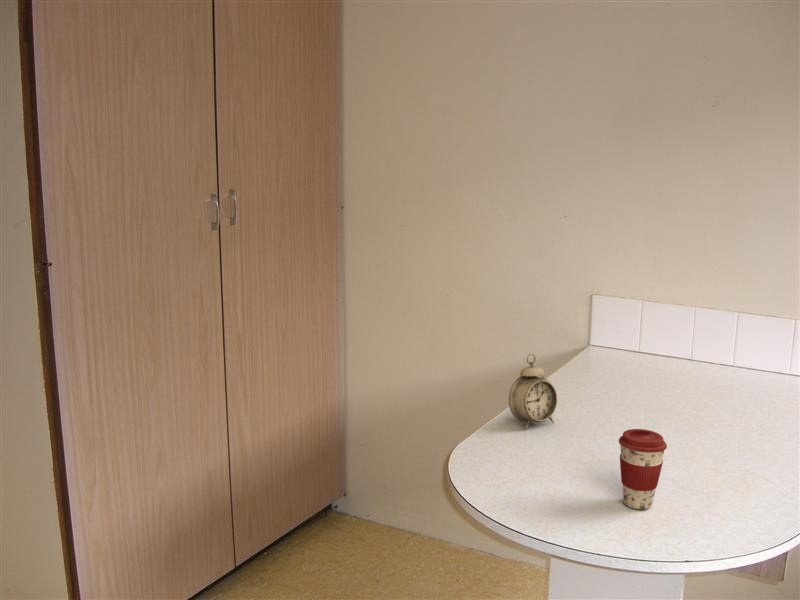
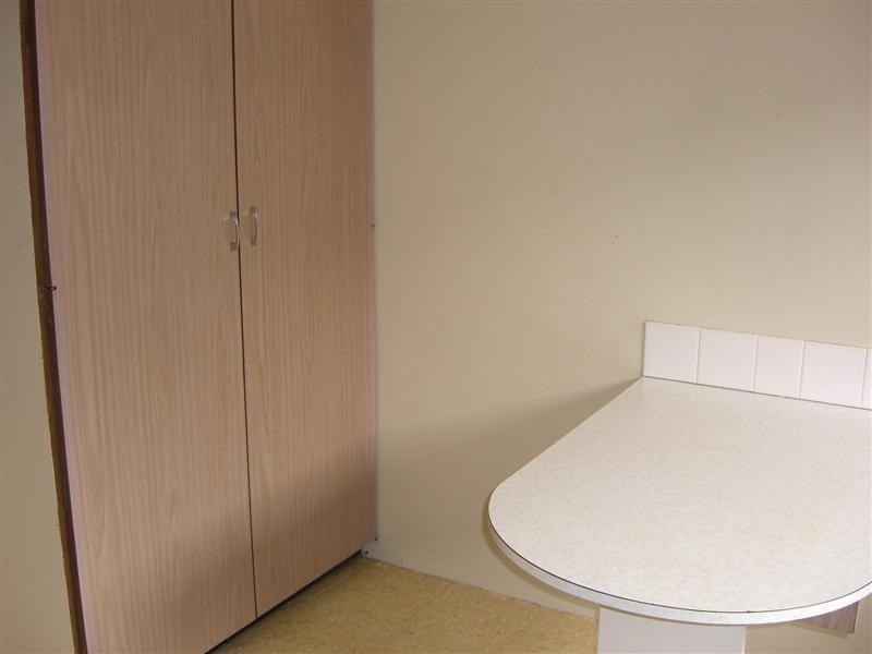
- alarm clock (534, 389)
- coffee cup (640, 469)
